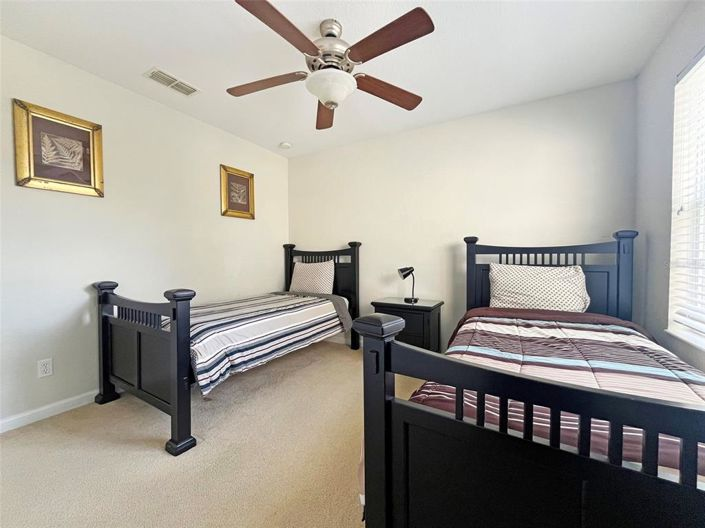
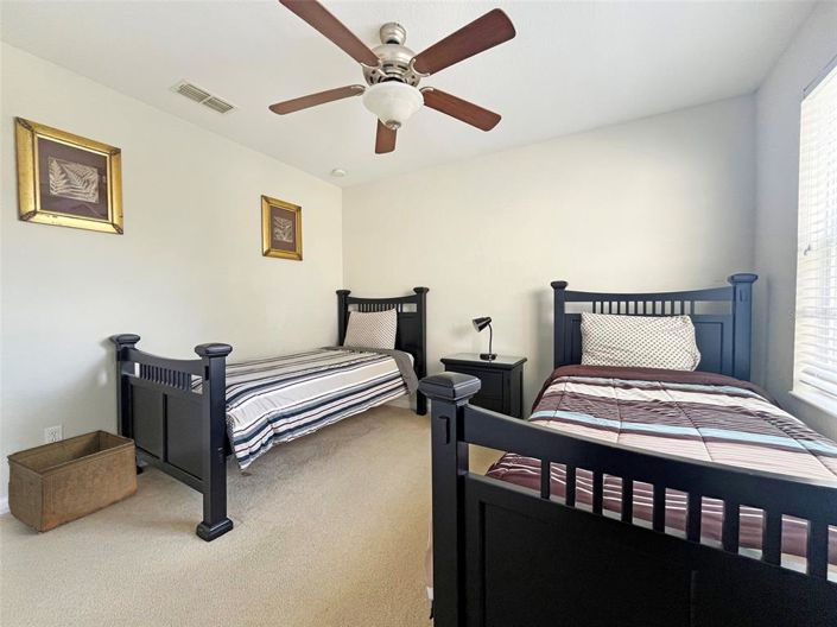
+ storage bin (75, 474)
